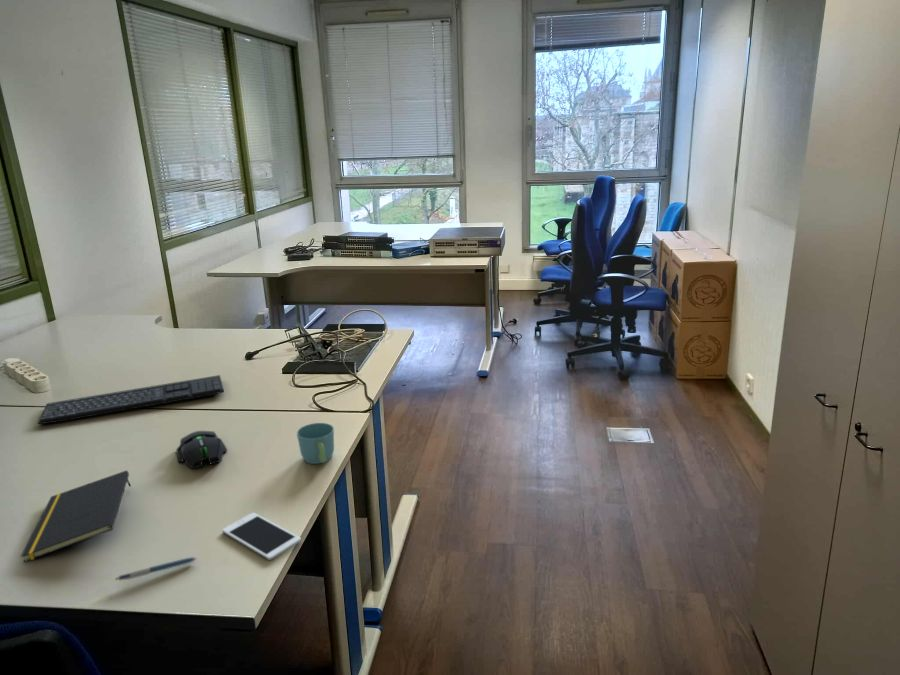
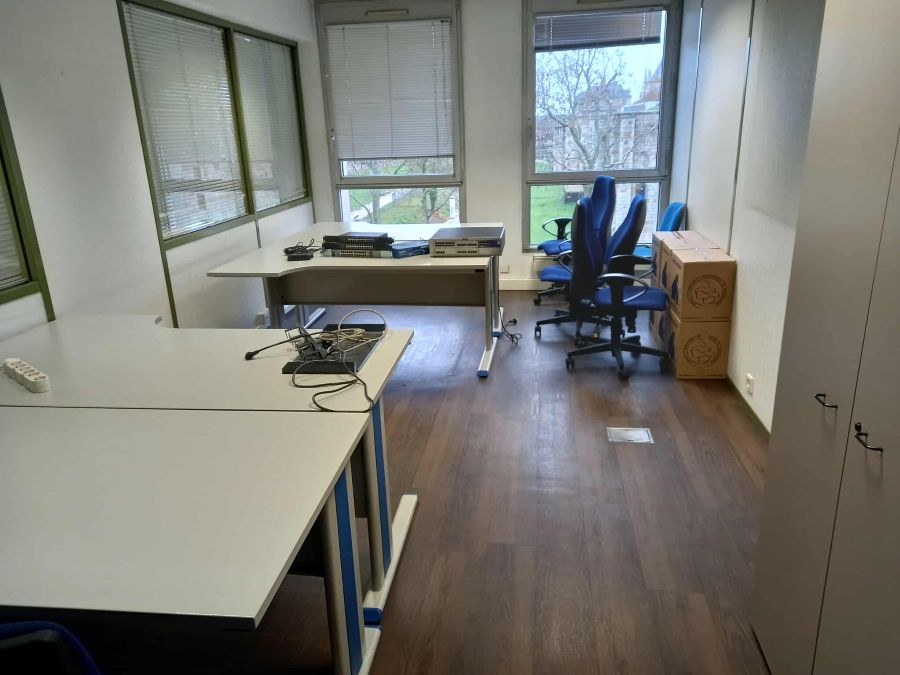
- cell phone (261, 535)
- mug (317, 446)
- pen (157, 568)
- keyboard (136, 398)
- notepad (80, 512)
- mouse (201, 446)
